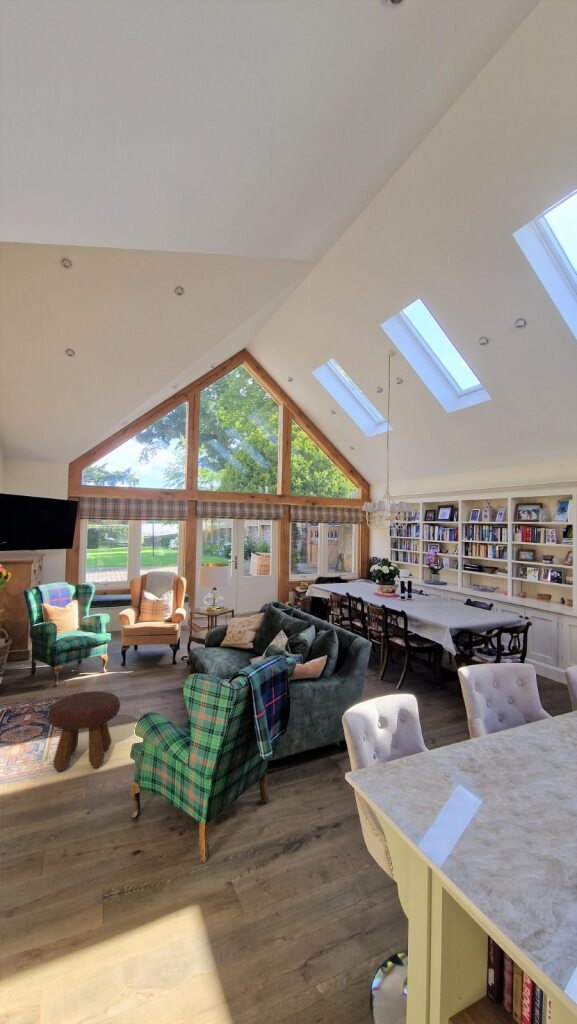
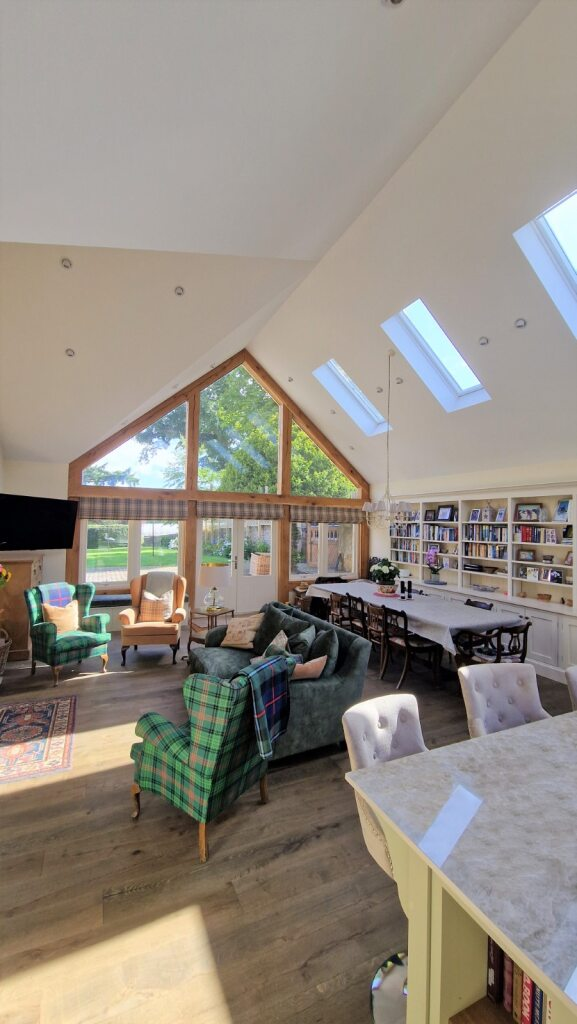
- footstool (84, 728)
